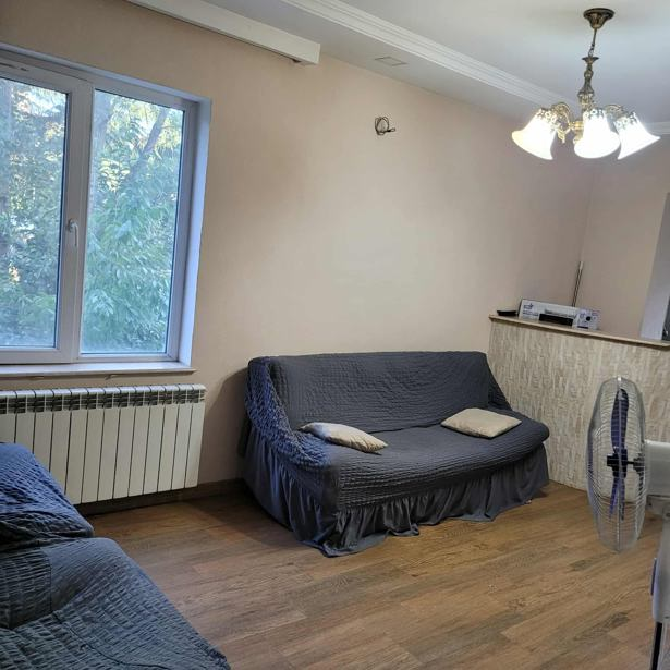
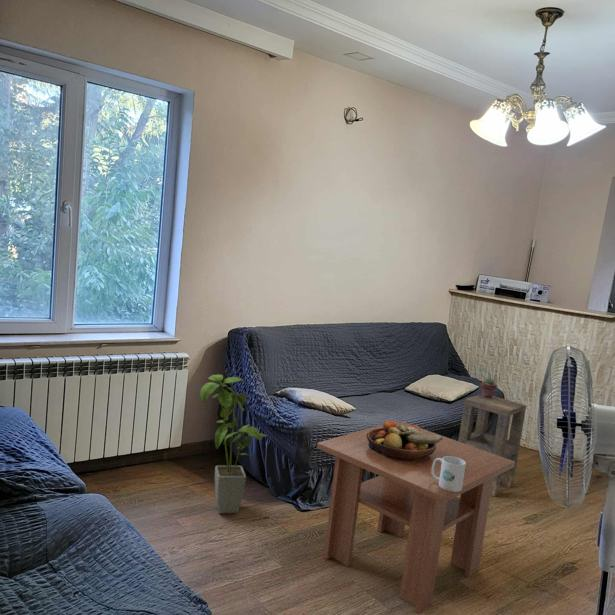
+ mug (447, 471)
+ potted succulent (488, 386)
+ coffee table (409, 508)
+ fruit bowl (402, 436)
+ side table (489, 442)
+ house plant (230, 447)
